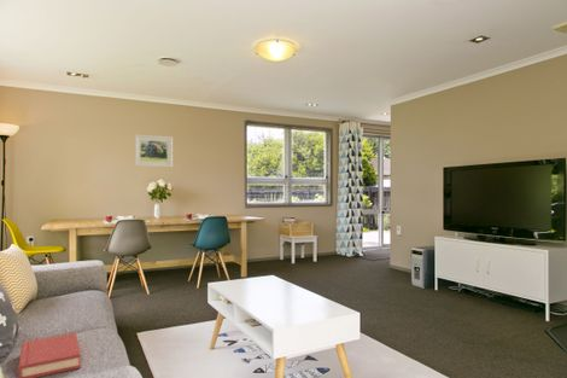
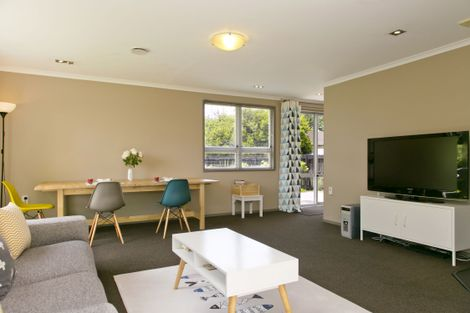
- hardback book (49, 354)
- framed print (153, 151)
